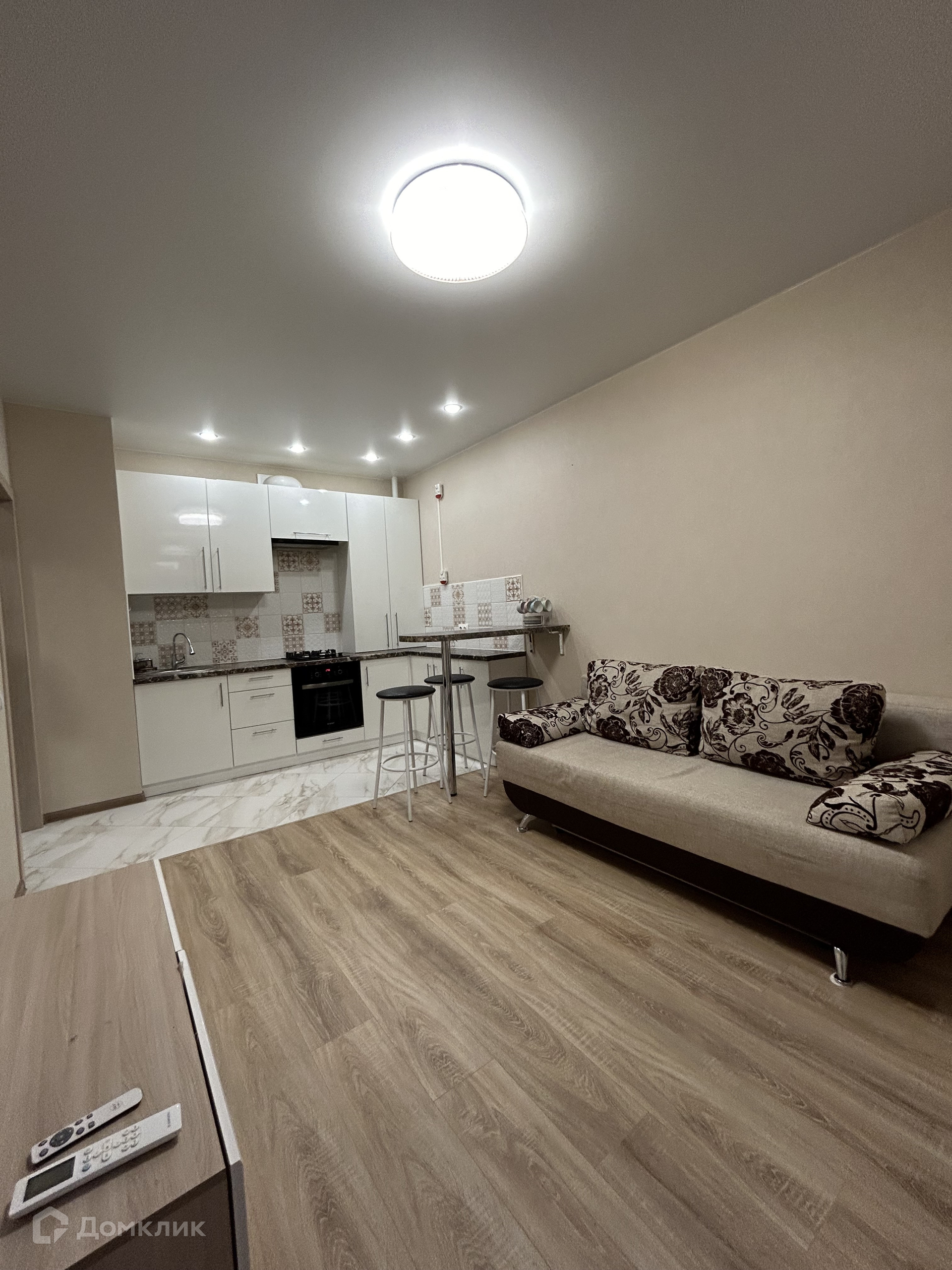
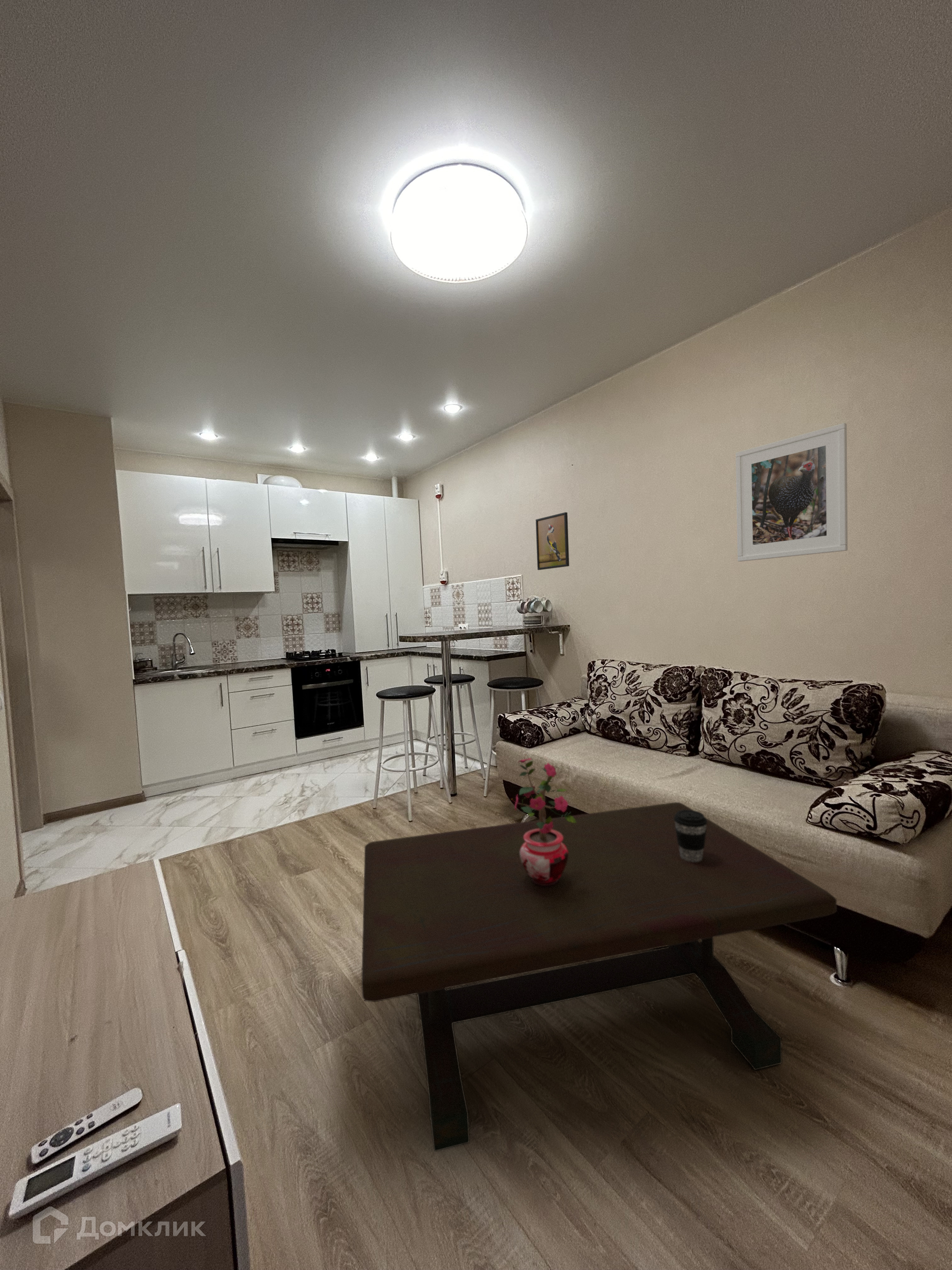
+ potted plant (545, 818)
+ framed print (787, 498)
+ coffee cup (690, 835)
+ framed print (552, 542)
+ coffee table (571, 939)
